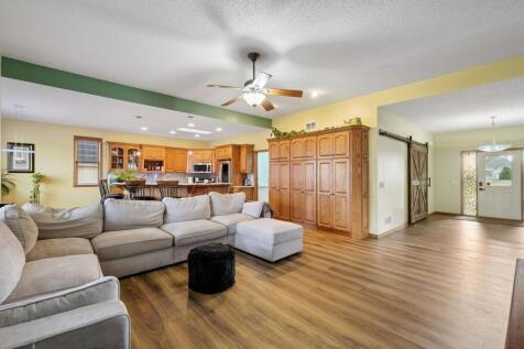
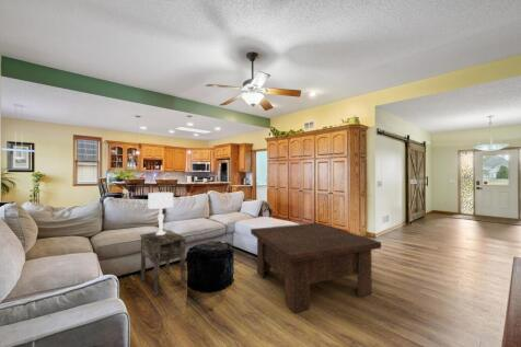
+ table lamp (161, 212)
+ coffee table (309, 258)
+ side table (162, 259)
